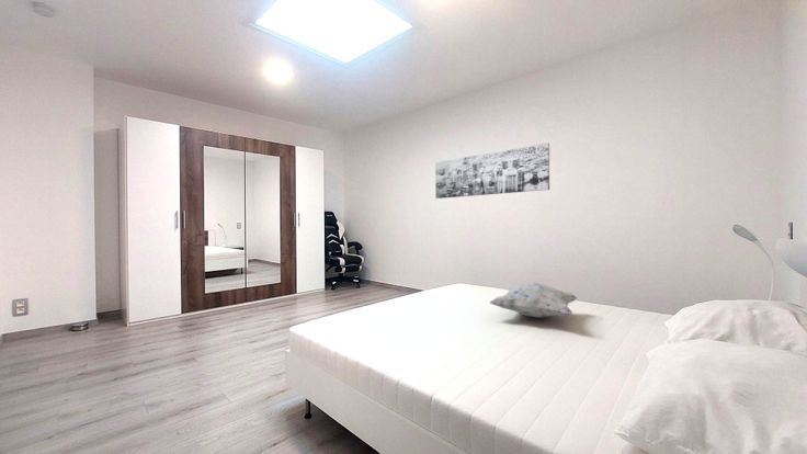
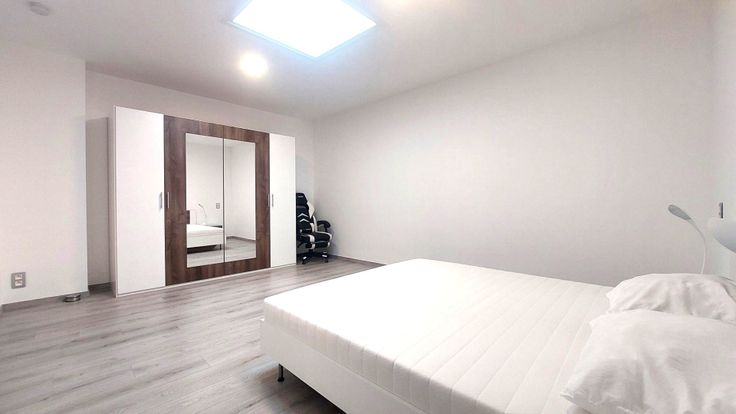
- decorative pillow (535, 299)
- wall art (485, 174)
